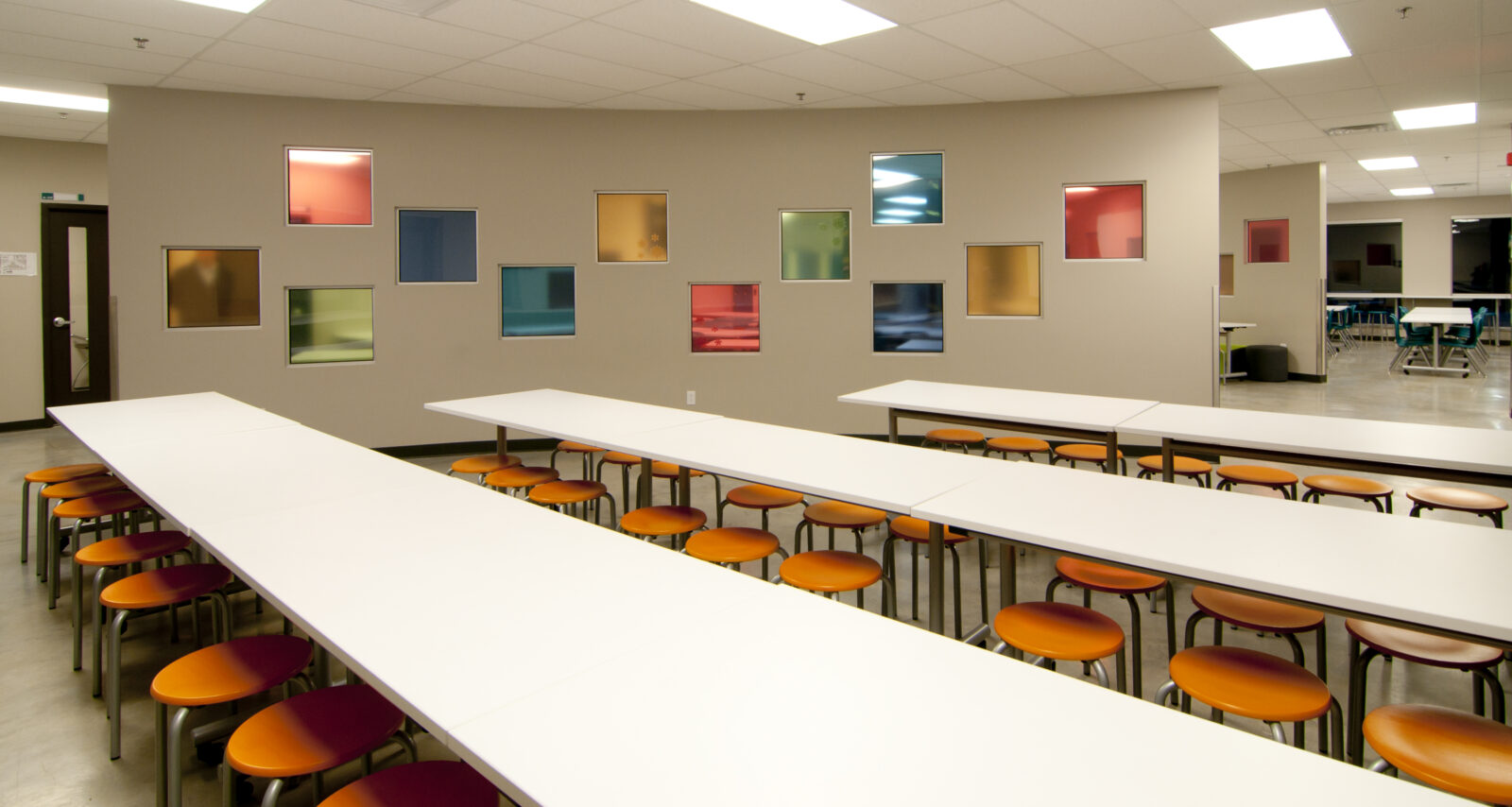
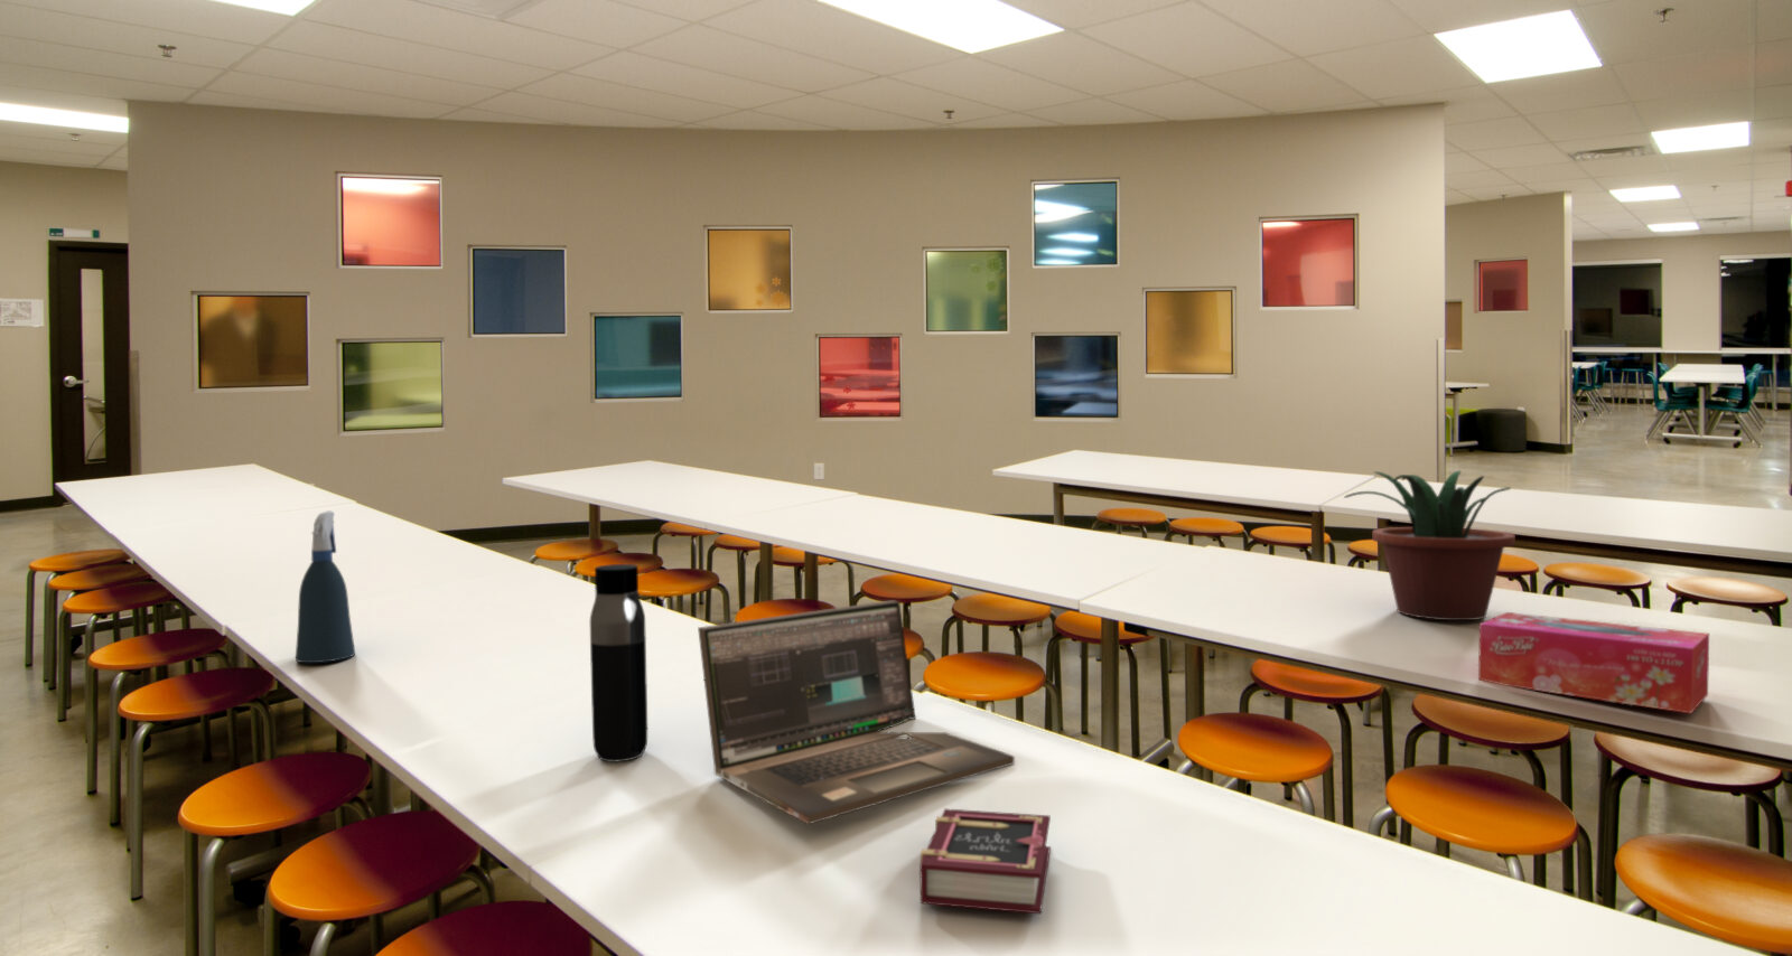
+ potted plant (1426, 541)
+ tissue box (1589, 659)
+ water bottle (619, 661)
+ laptop (856, 695)
+ spray bottle (321, 584)
+ book (987, 854)
